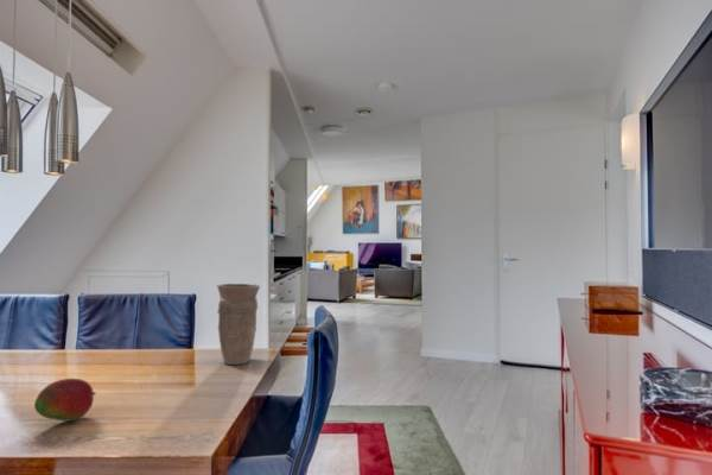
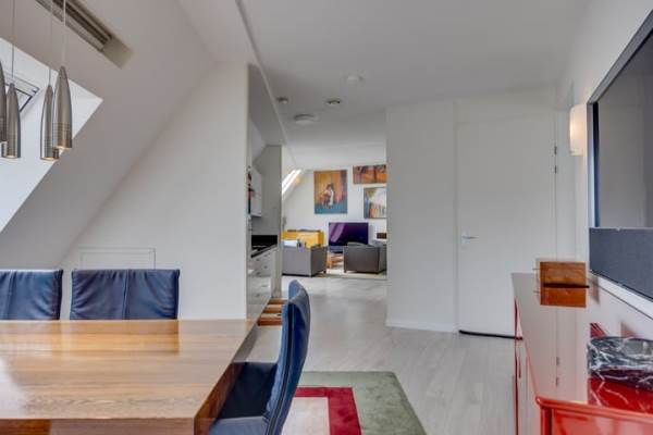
- fruit (65, 399)
- vase (237, 322)
